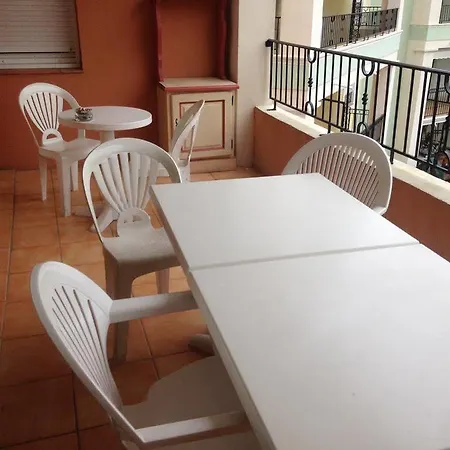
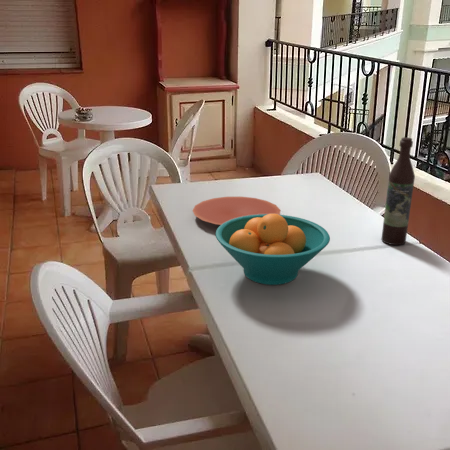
+ fruit bowl (271, 244)
+ plate (236, 213)
+ wine bottle (399, 191)
